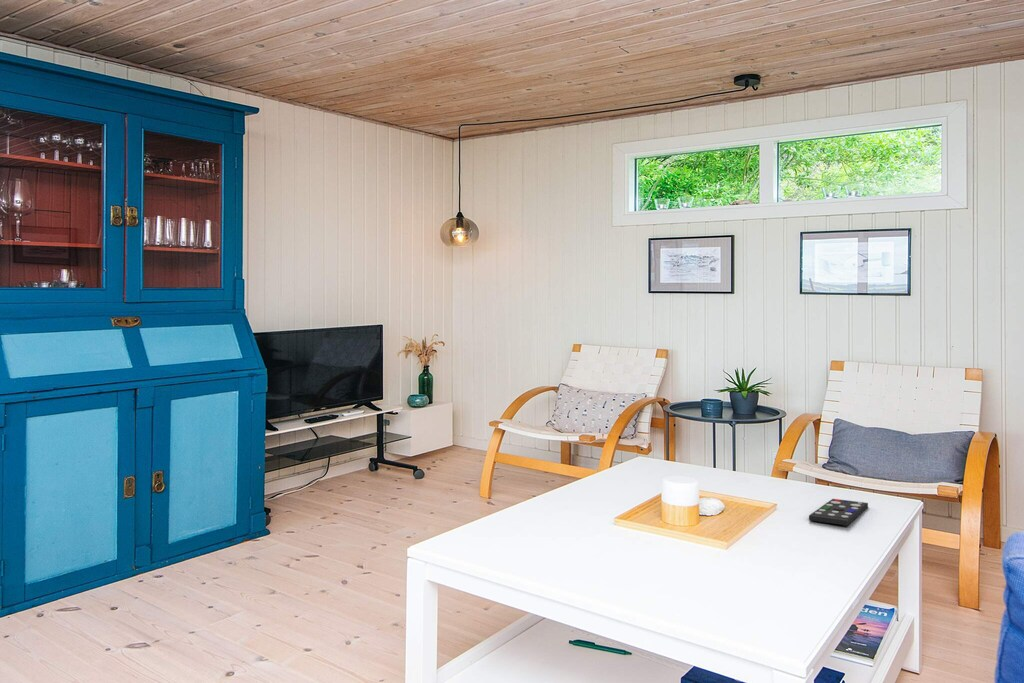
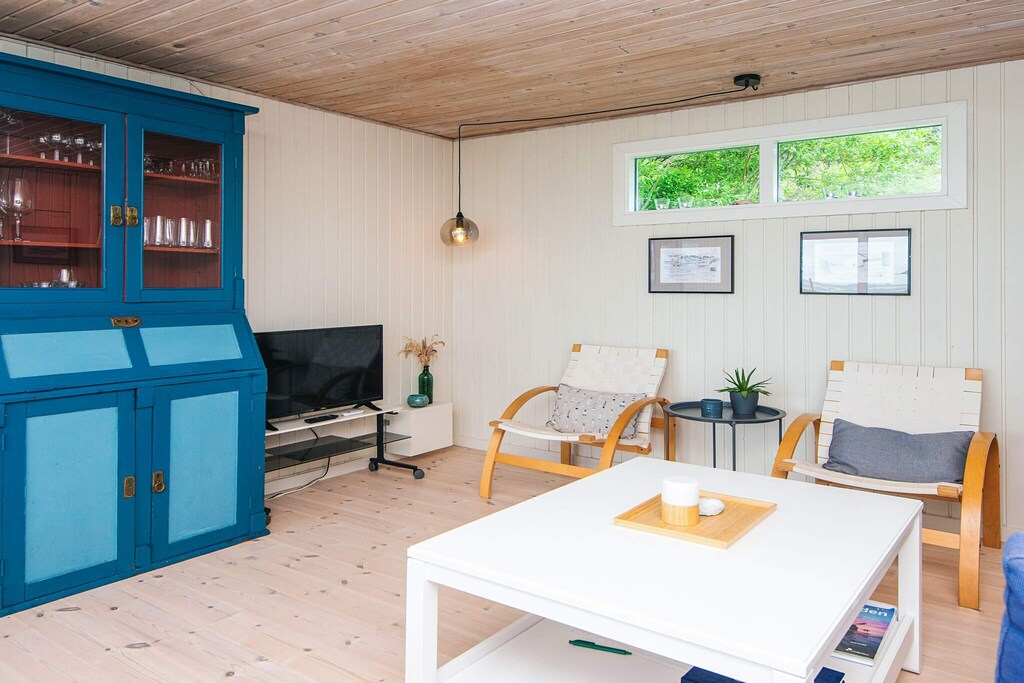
- remote control (839, 510)
